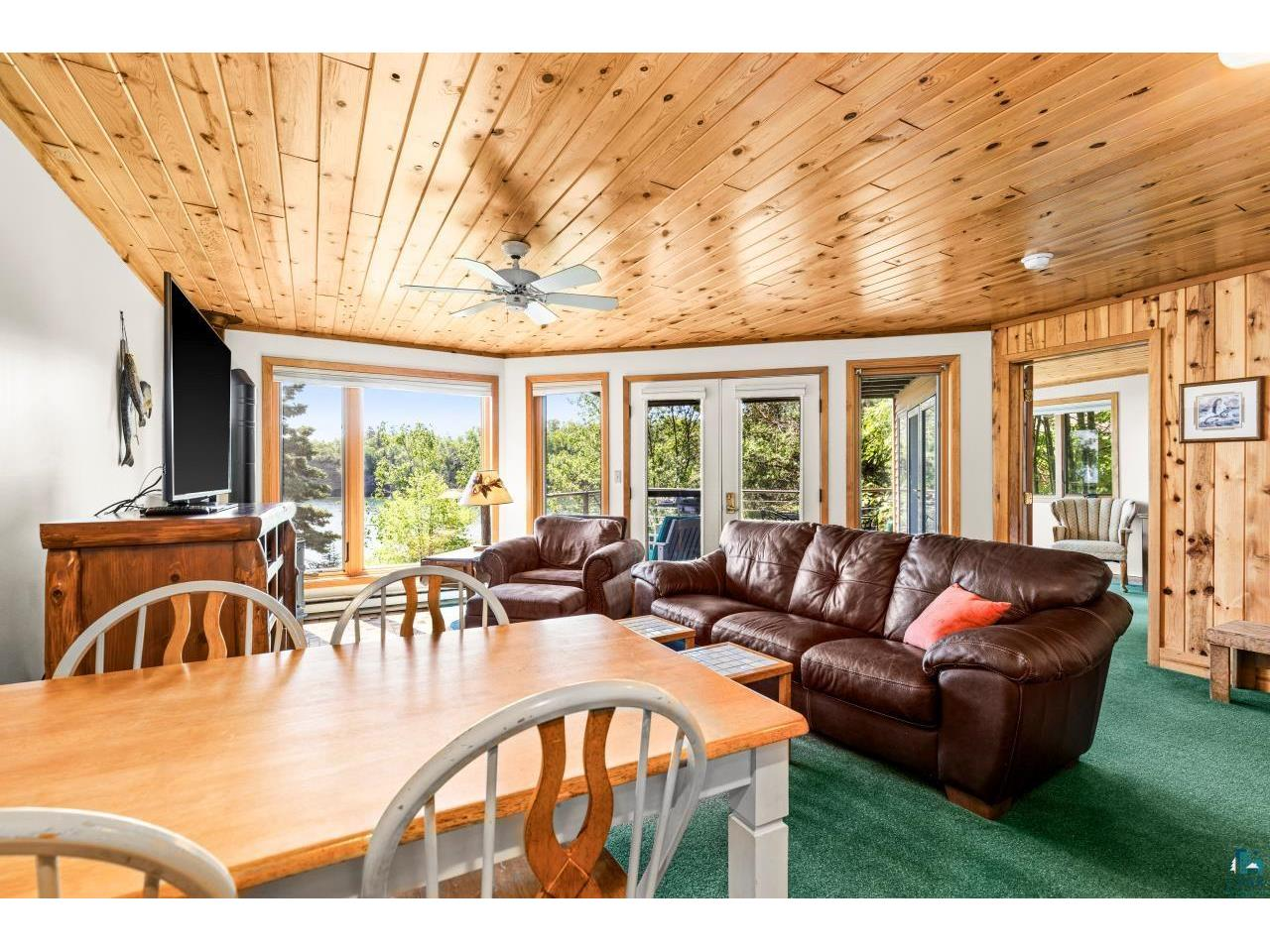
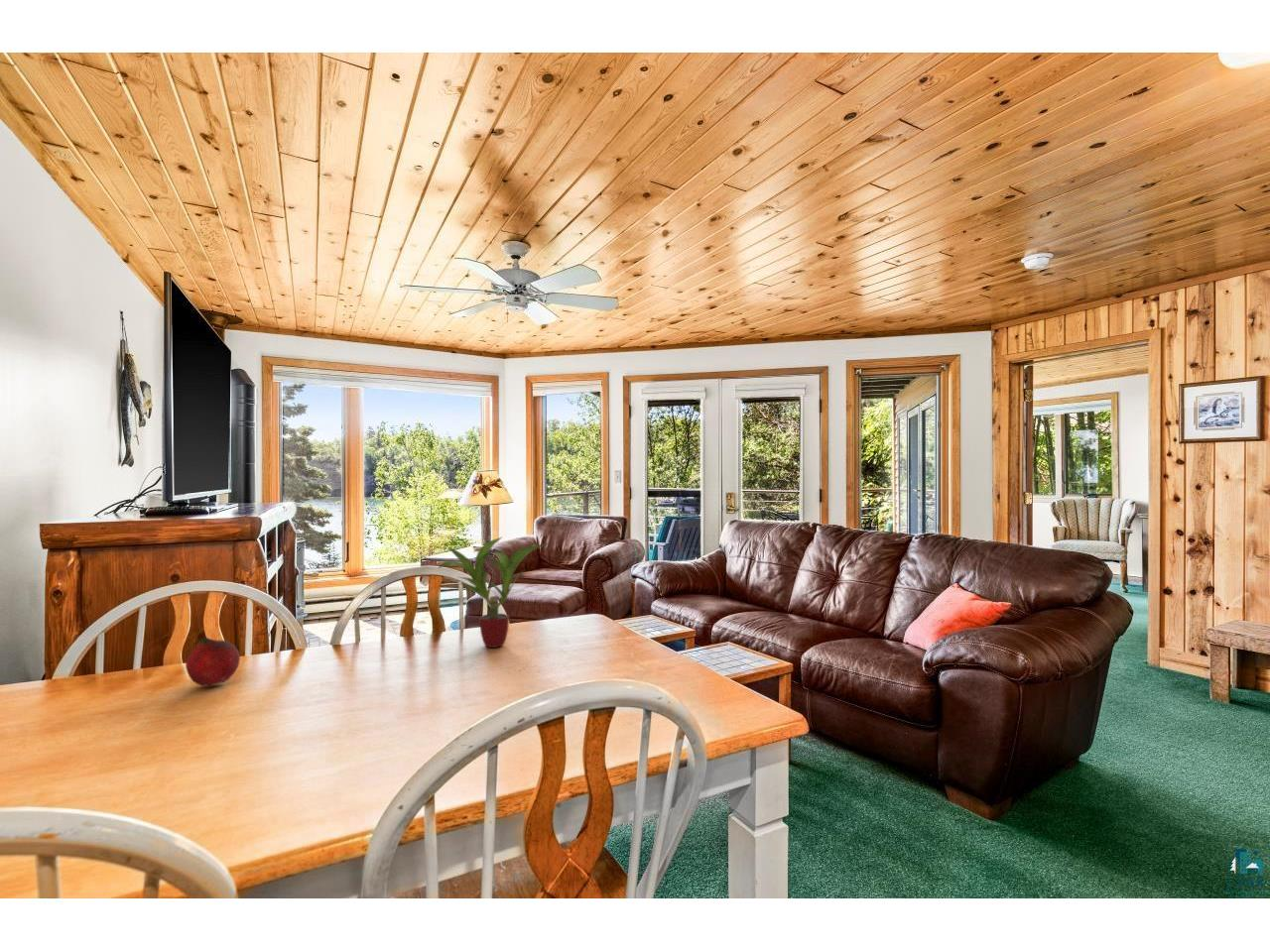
+ potted plant (499, 592)
+ fruit (213, 659)
